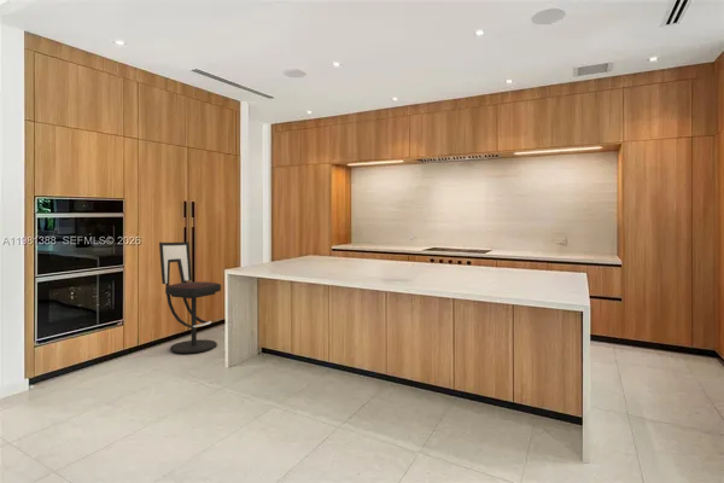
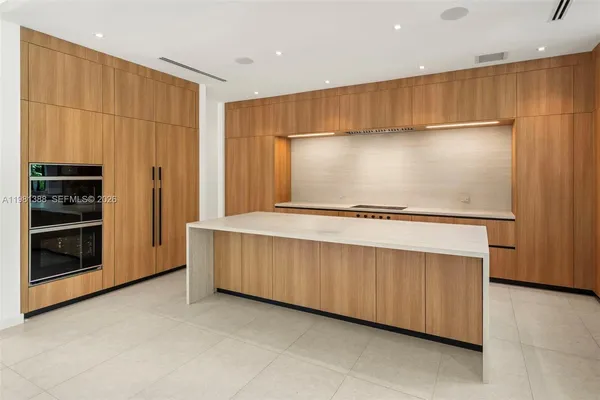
- bar stool (191, 295)
